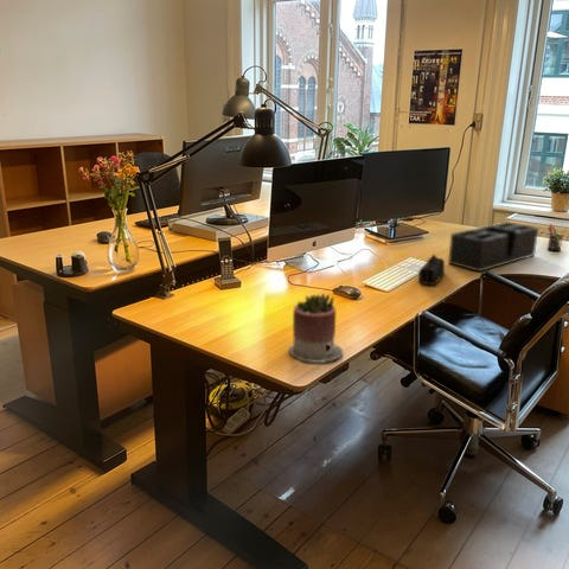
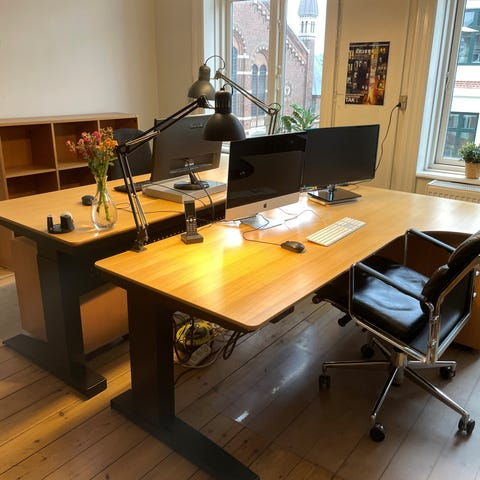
- desk organizer (494, 244)
- pen holder (555, 237)
- pencil case (431, 266)
- succulent planter (317, 322)
